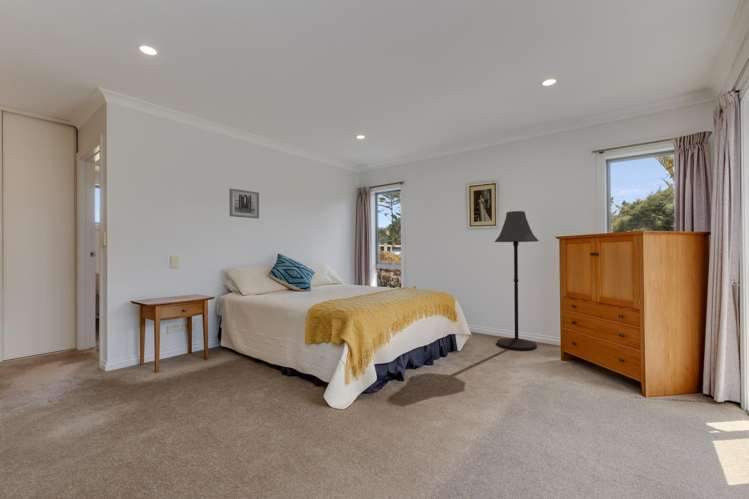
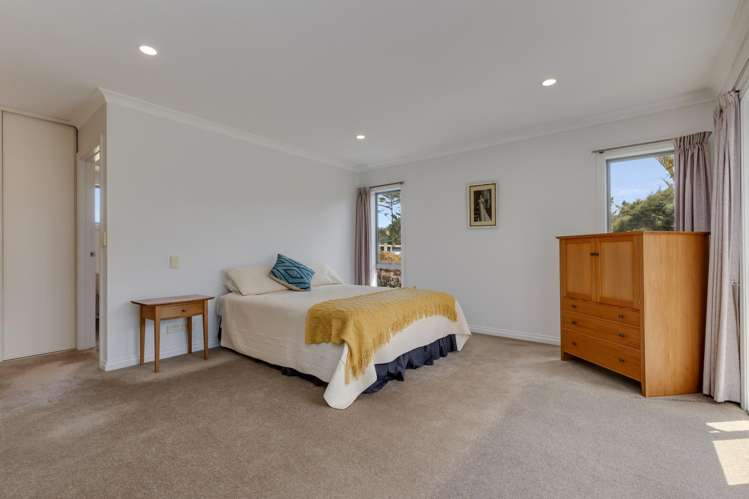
- wall art (244, 203)
- floor lamp (516, 278)
